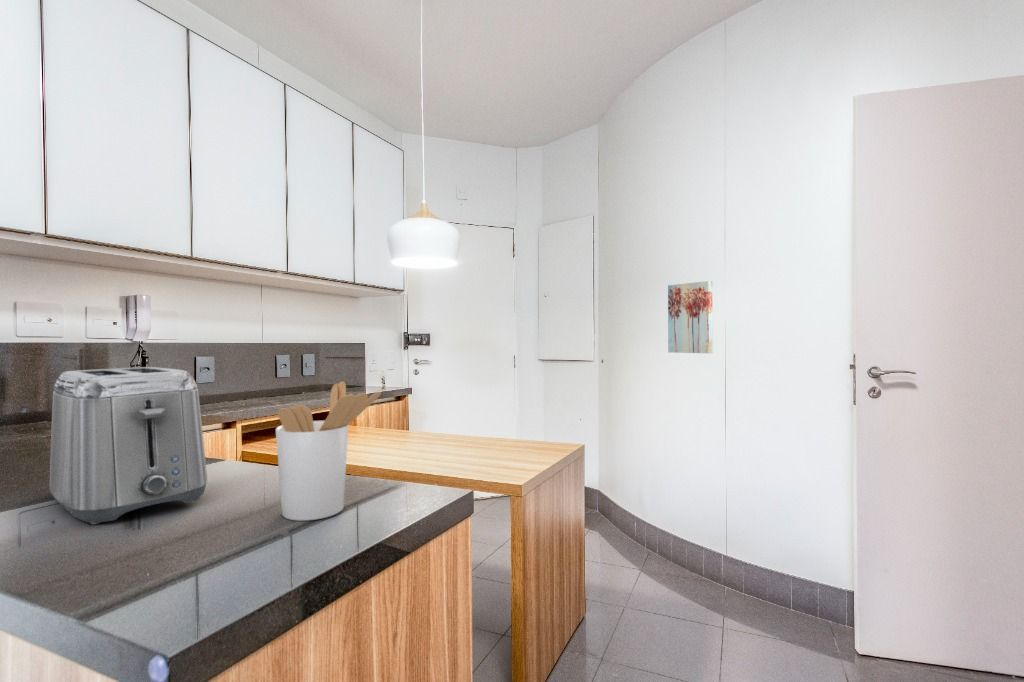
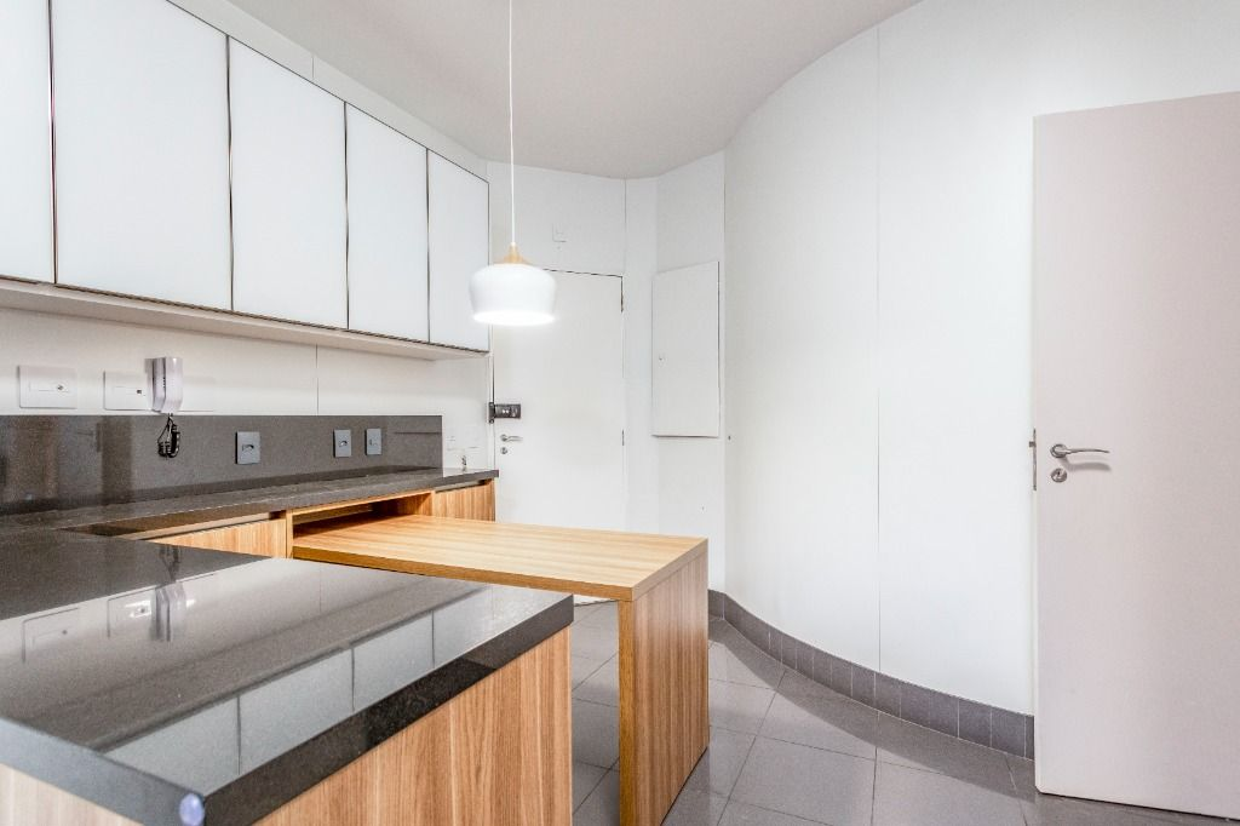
- wall art (689, 318)
- utensil holder (328, 448)
- toaster (125, 433)
